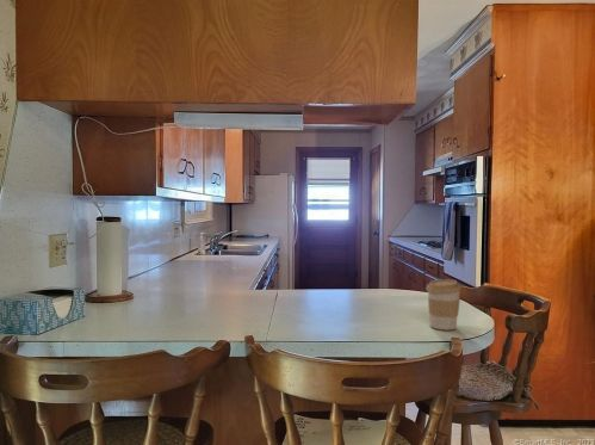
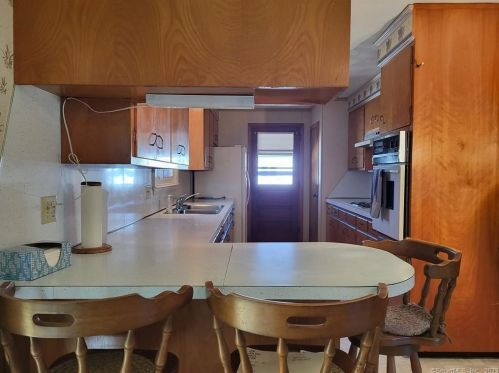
- coffee cup (442, 303)
